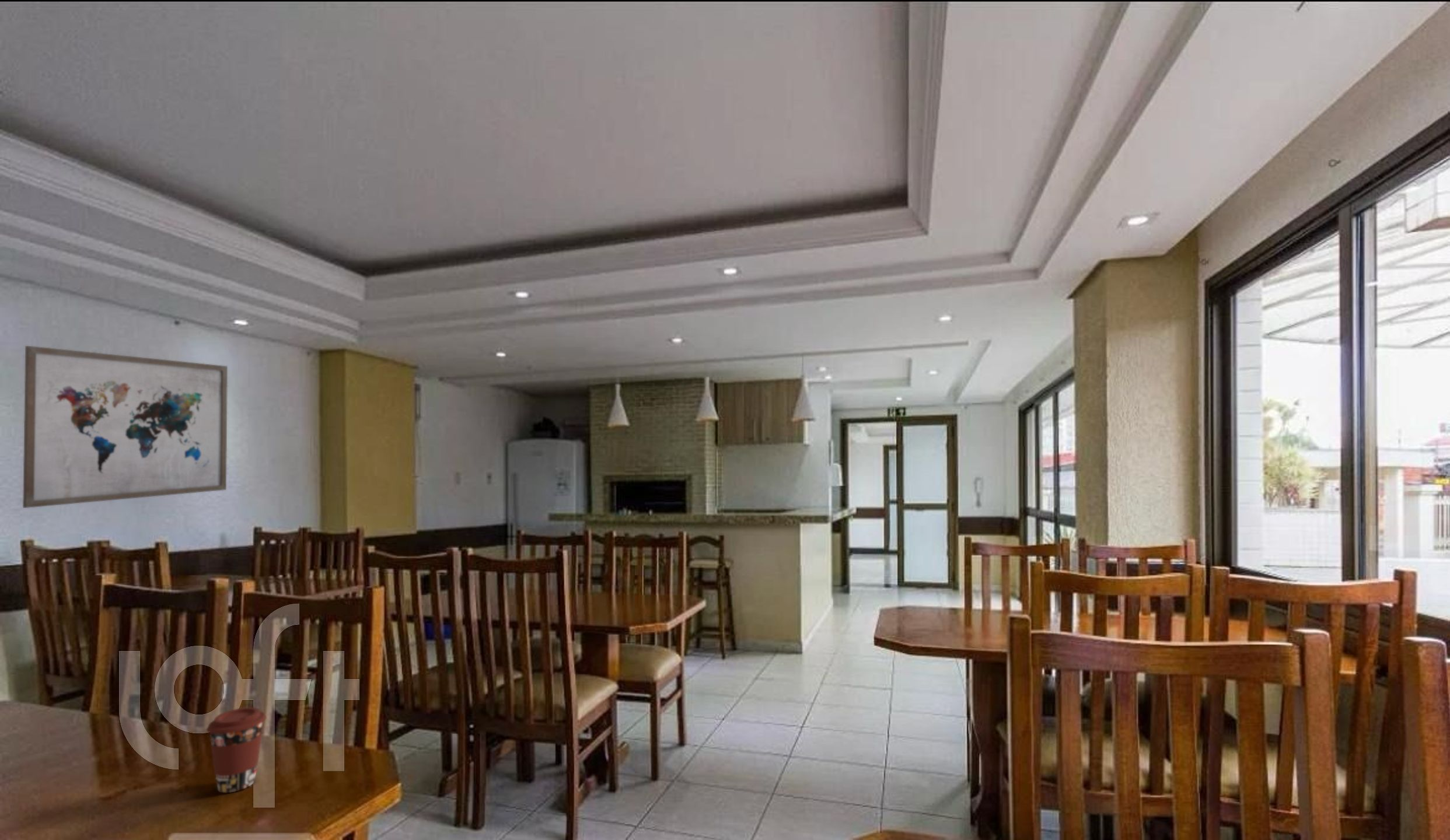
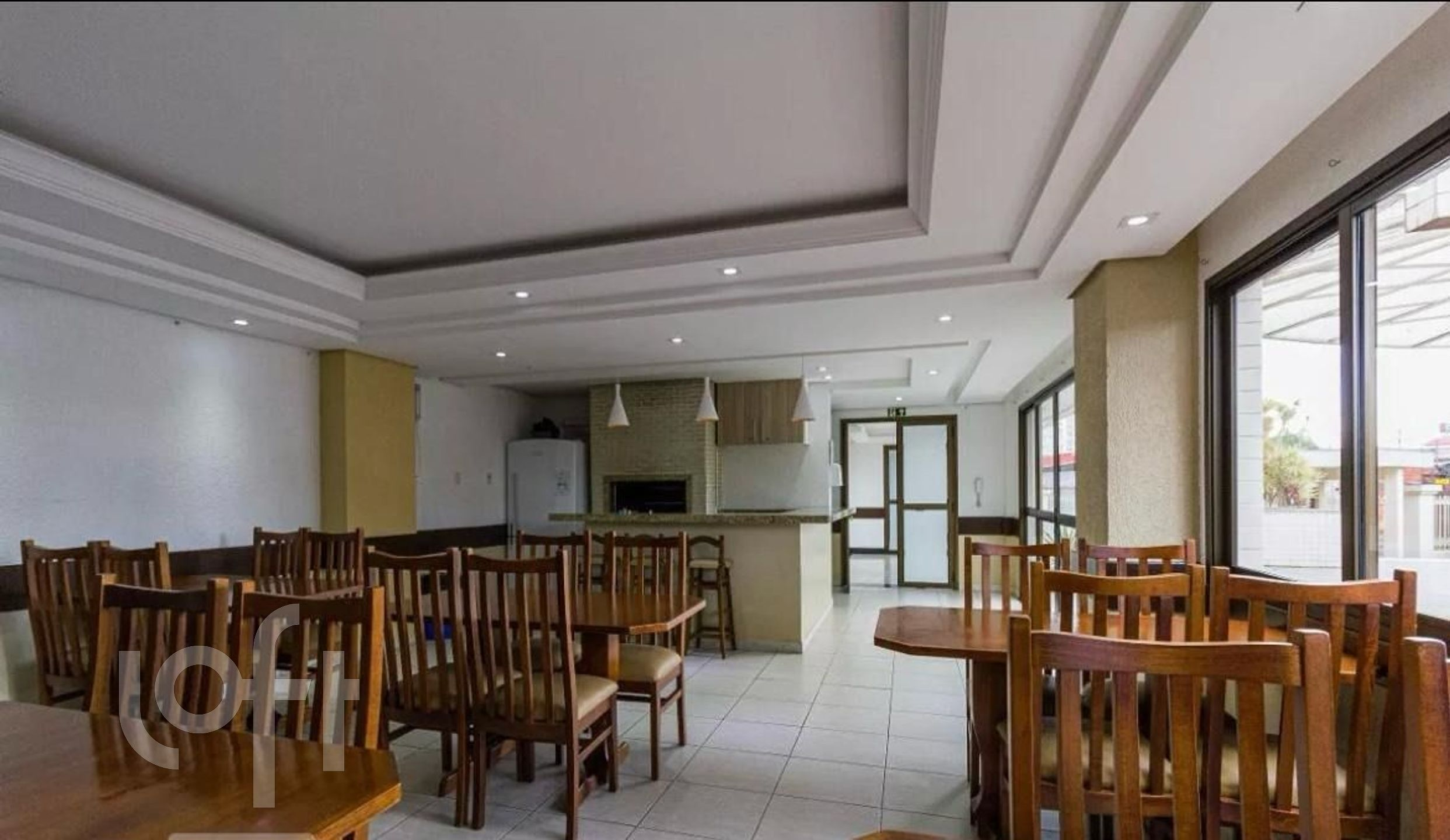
- coffee cup (237, 750)
- wall art (139, 427)
